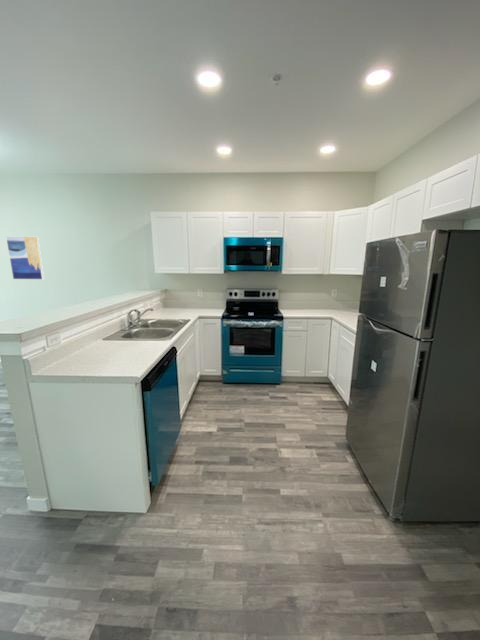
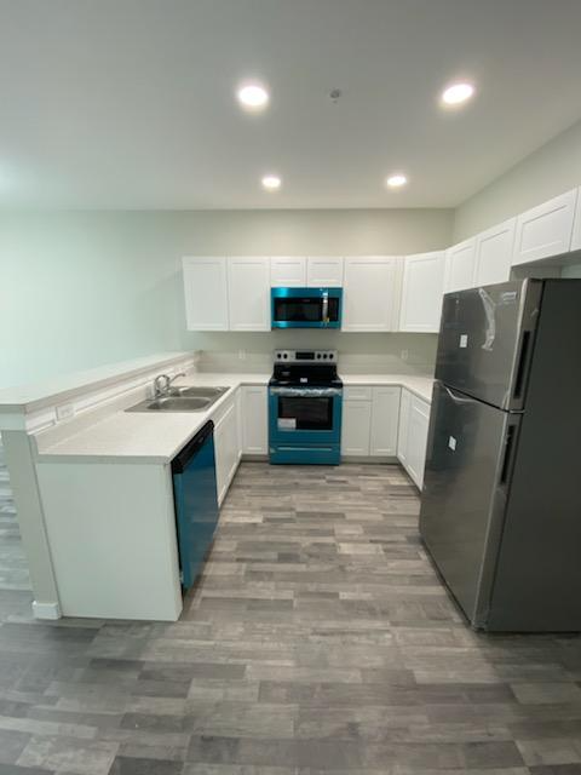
- wall art (25, 258)
